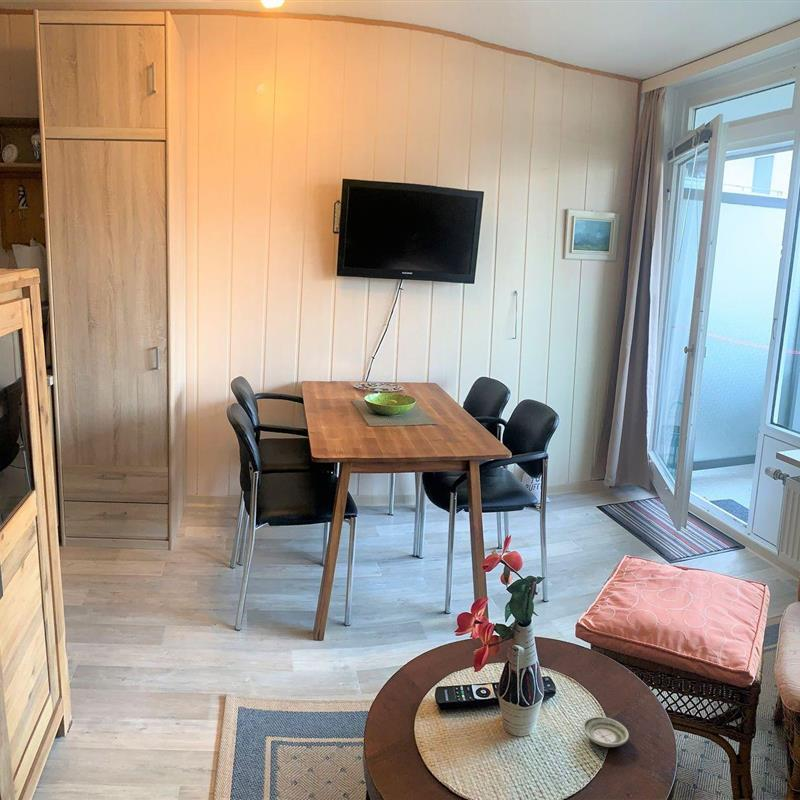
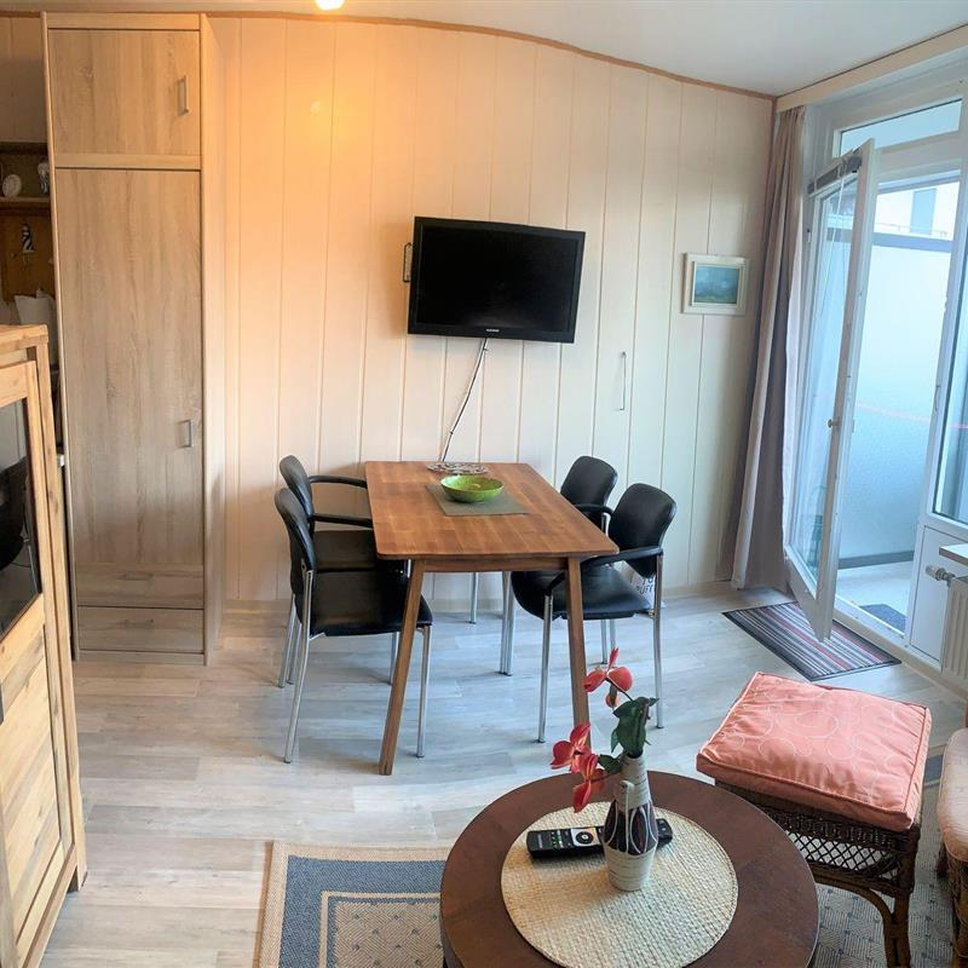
- saucer (604, 734)
